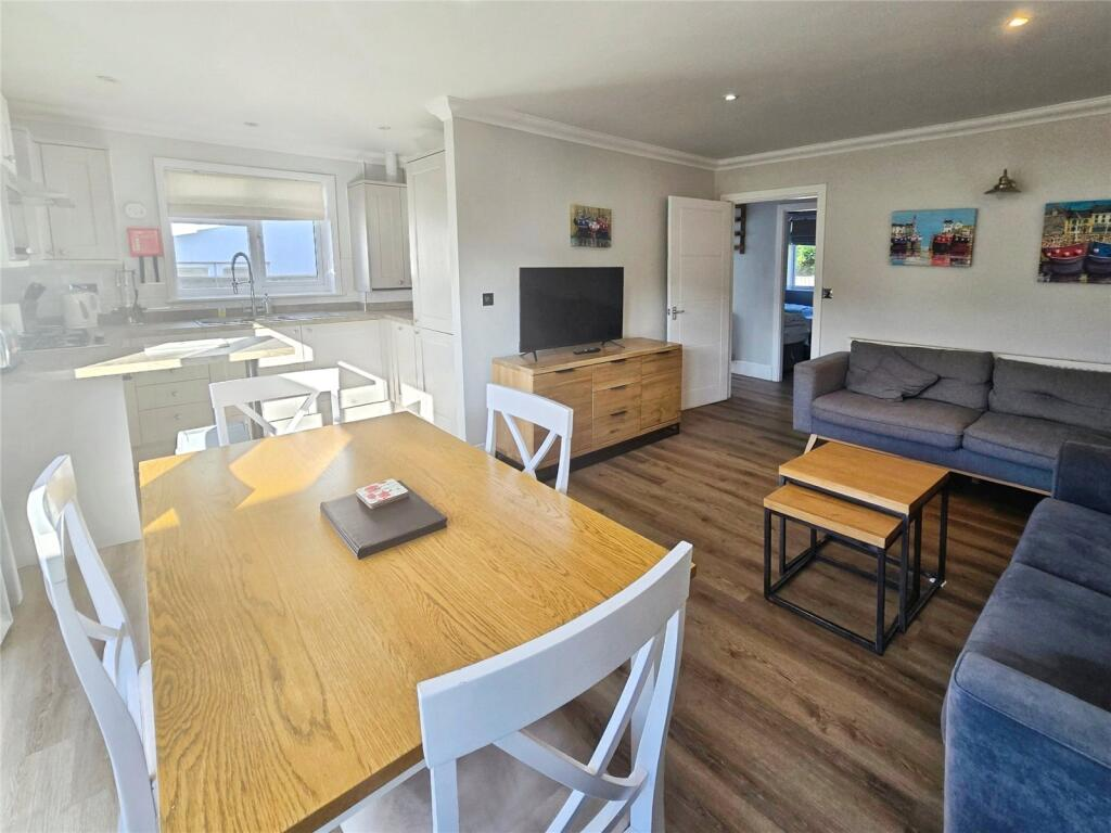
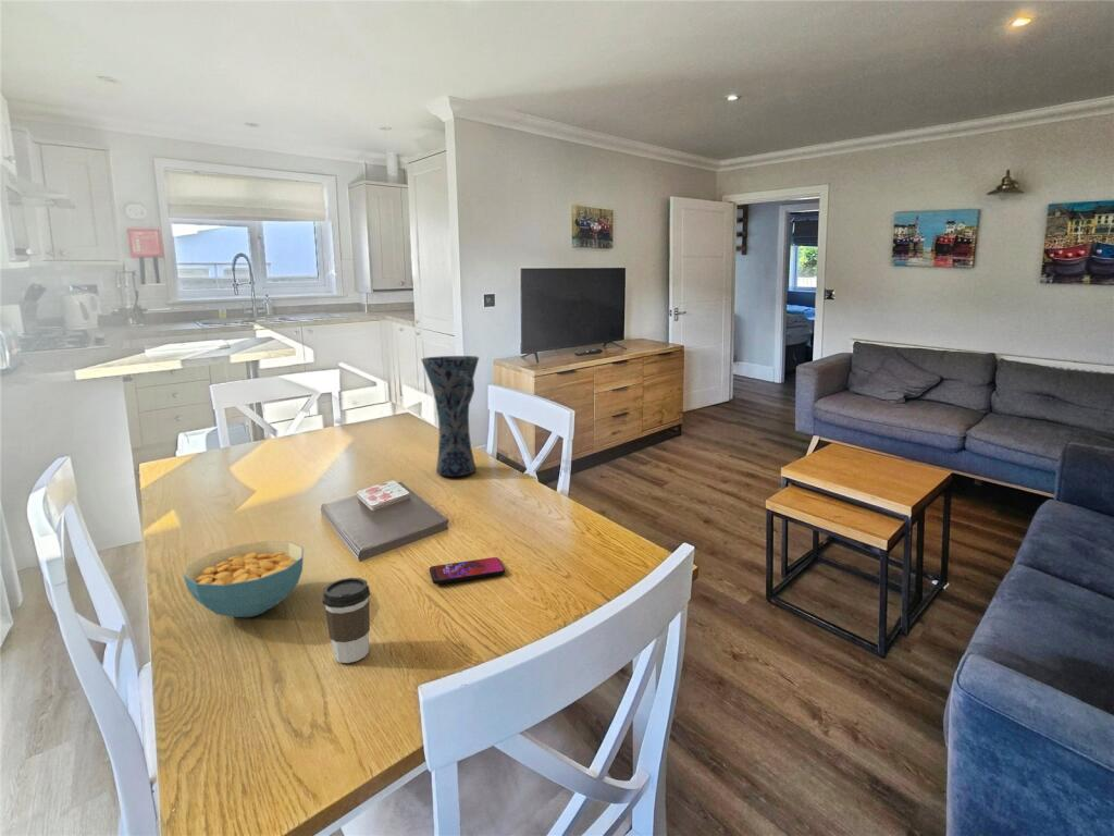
+ cereal bowl (249, 585)
+ smartphone (467, 569)
+ coffee cup (348, 620)
+ vase (453, 416)
